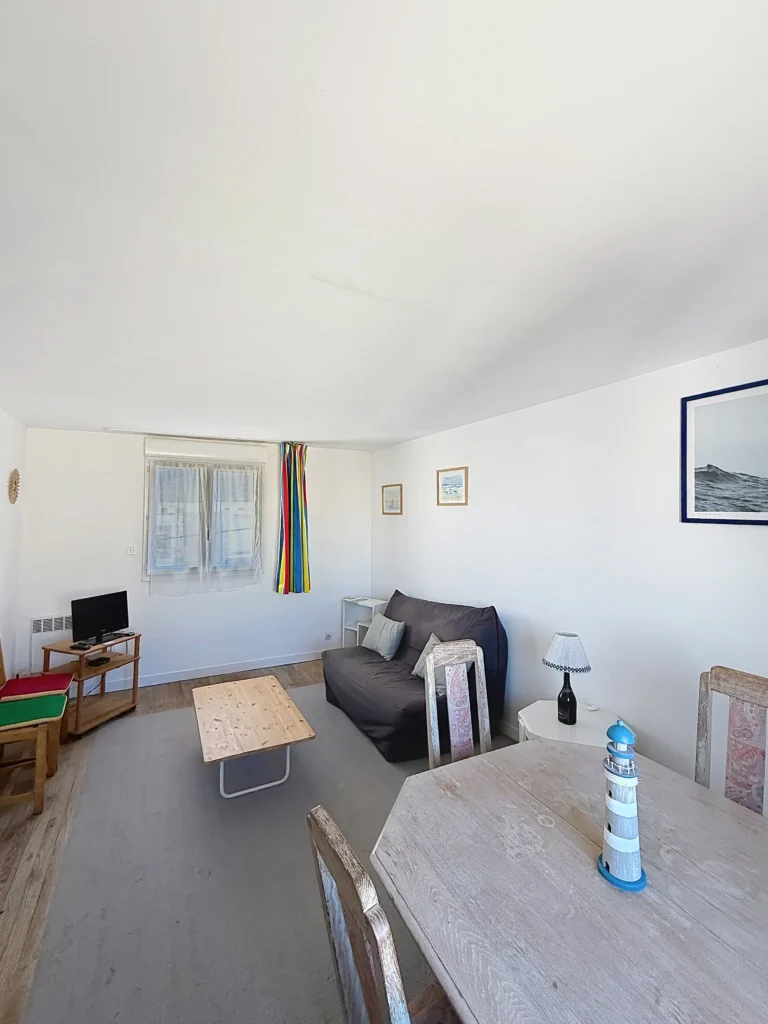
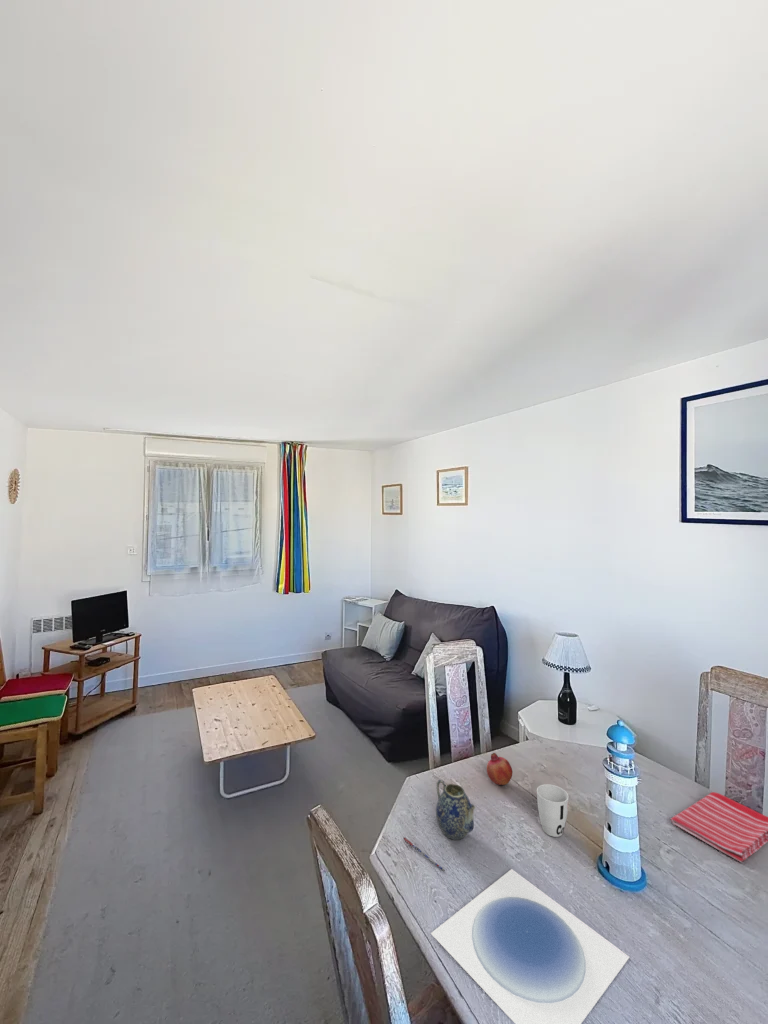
+ cup (552, 811)
+ pen (423, 853)
+ teapot (455, 810)
+ plate (527, 938)
+ fruit (499, 768)
+ dish towel (725, 822)
